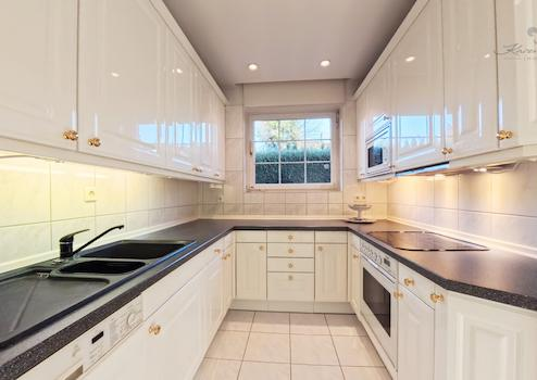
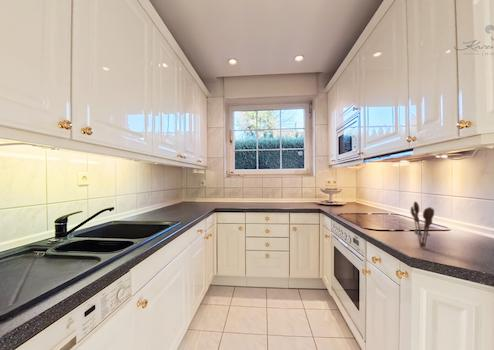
+ utensil holder (424, 225)
